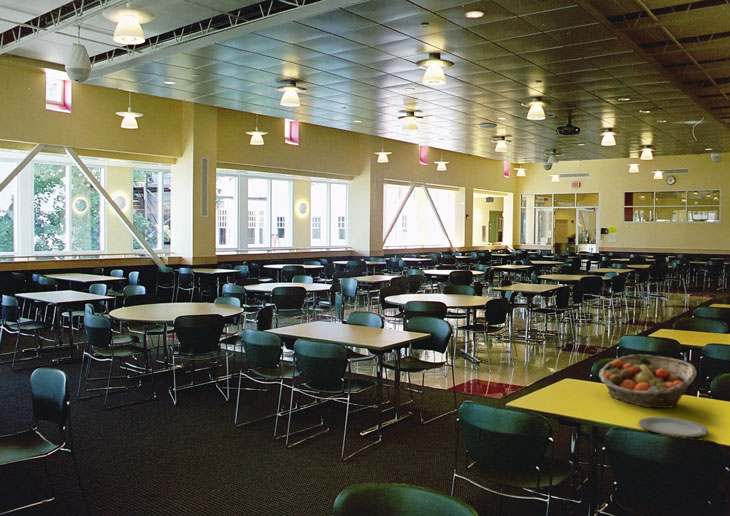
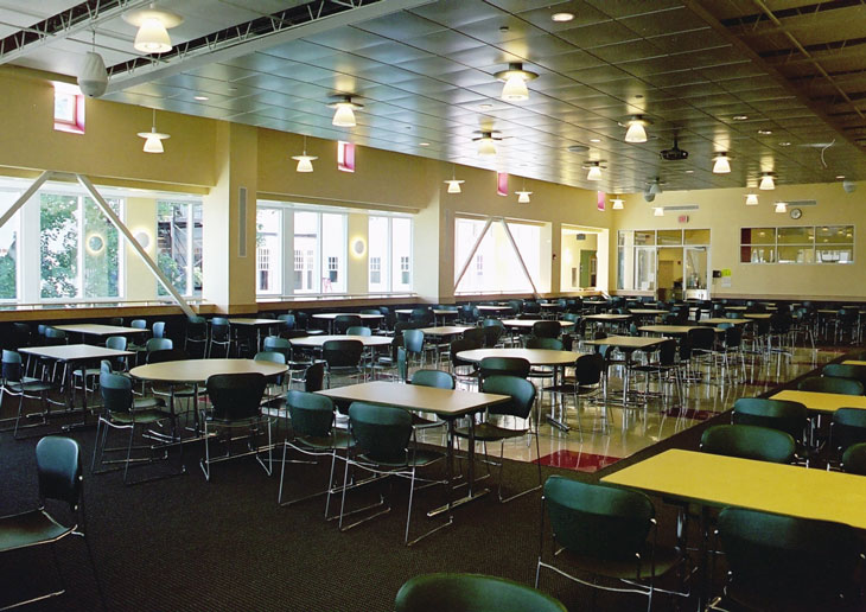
- fruit basket (645, 380)
- plate (672, 427)
